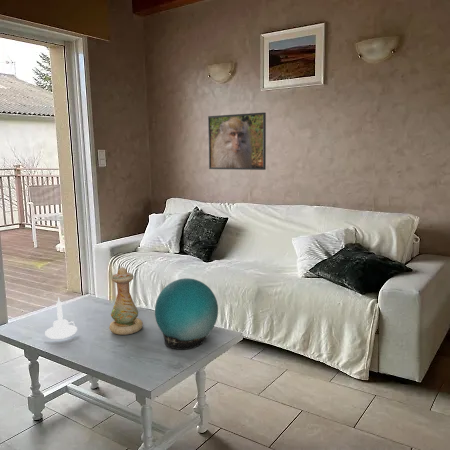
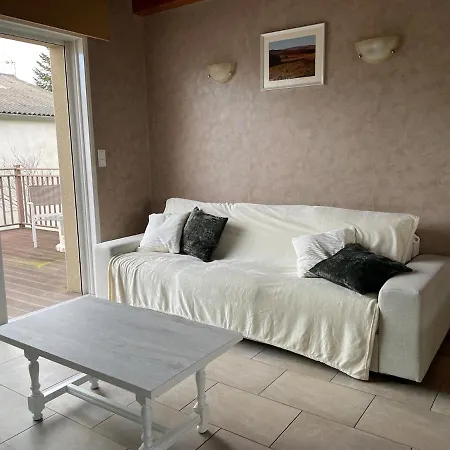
- vase (124, 298)
- decorative orb (186, 310)
- candle holder (60, 315)
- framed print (236, 142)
